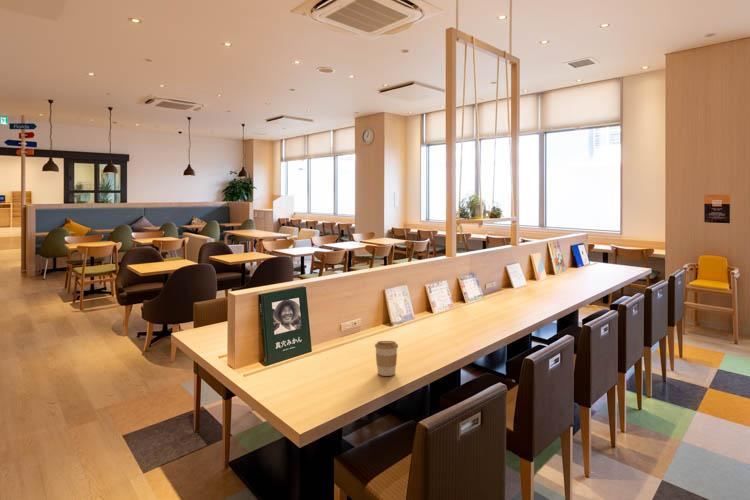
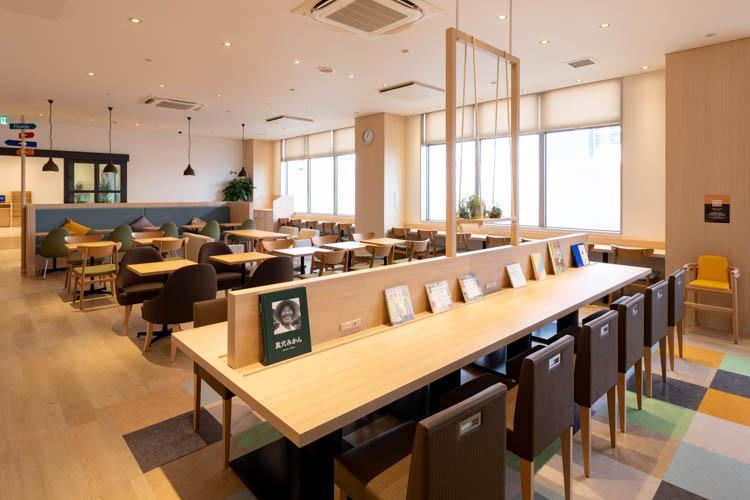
- coffee cup (386, 356)
